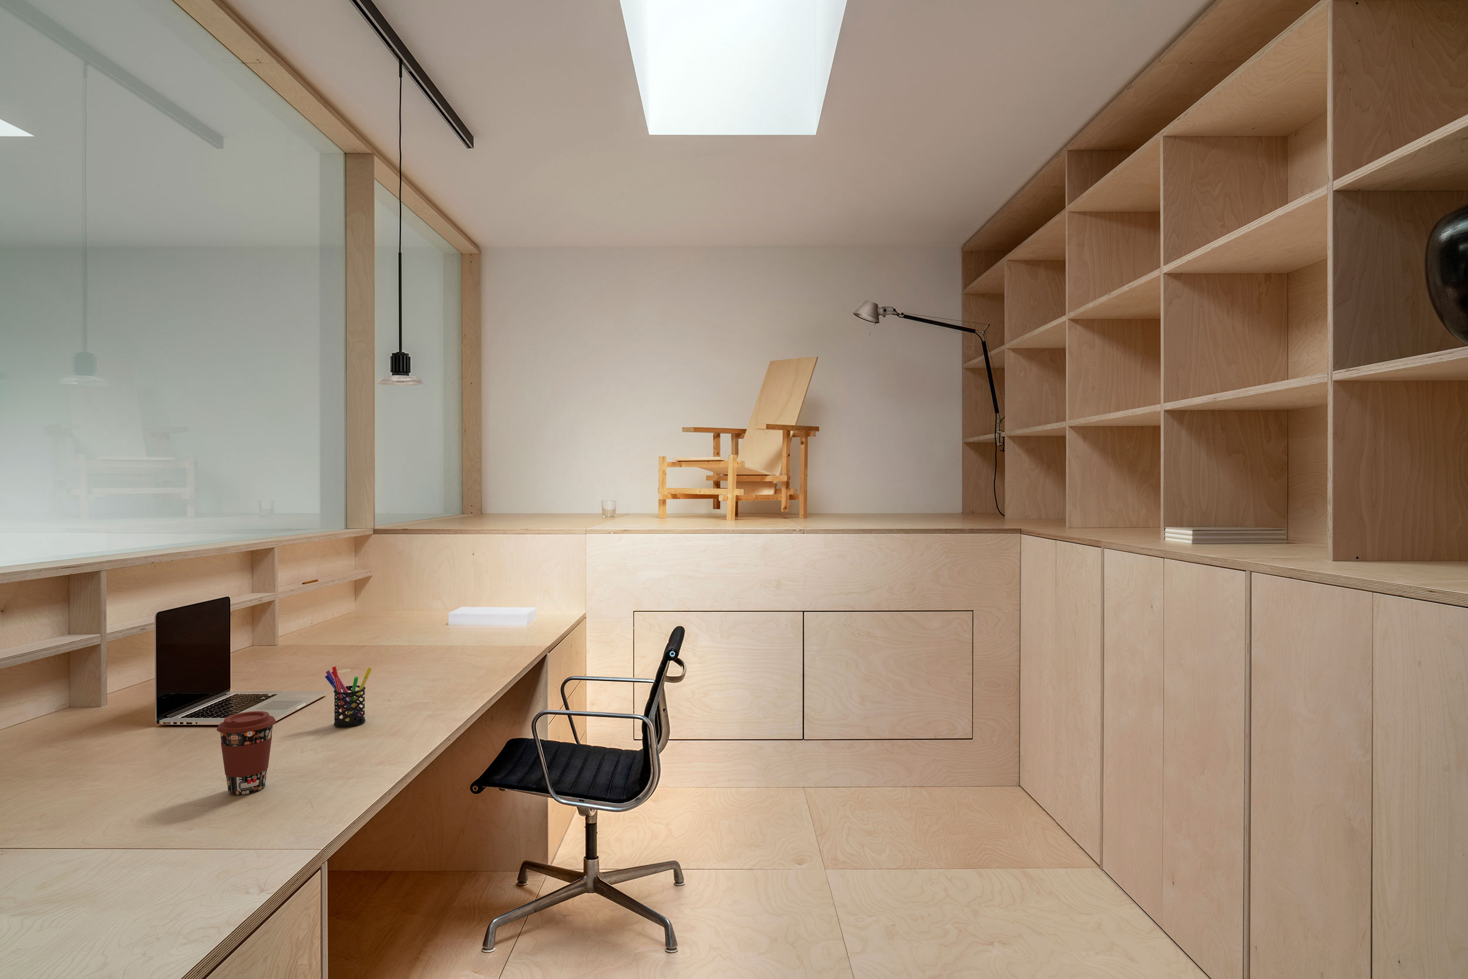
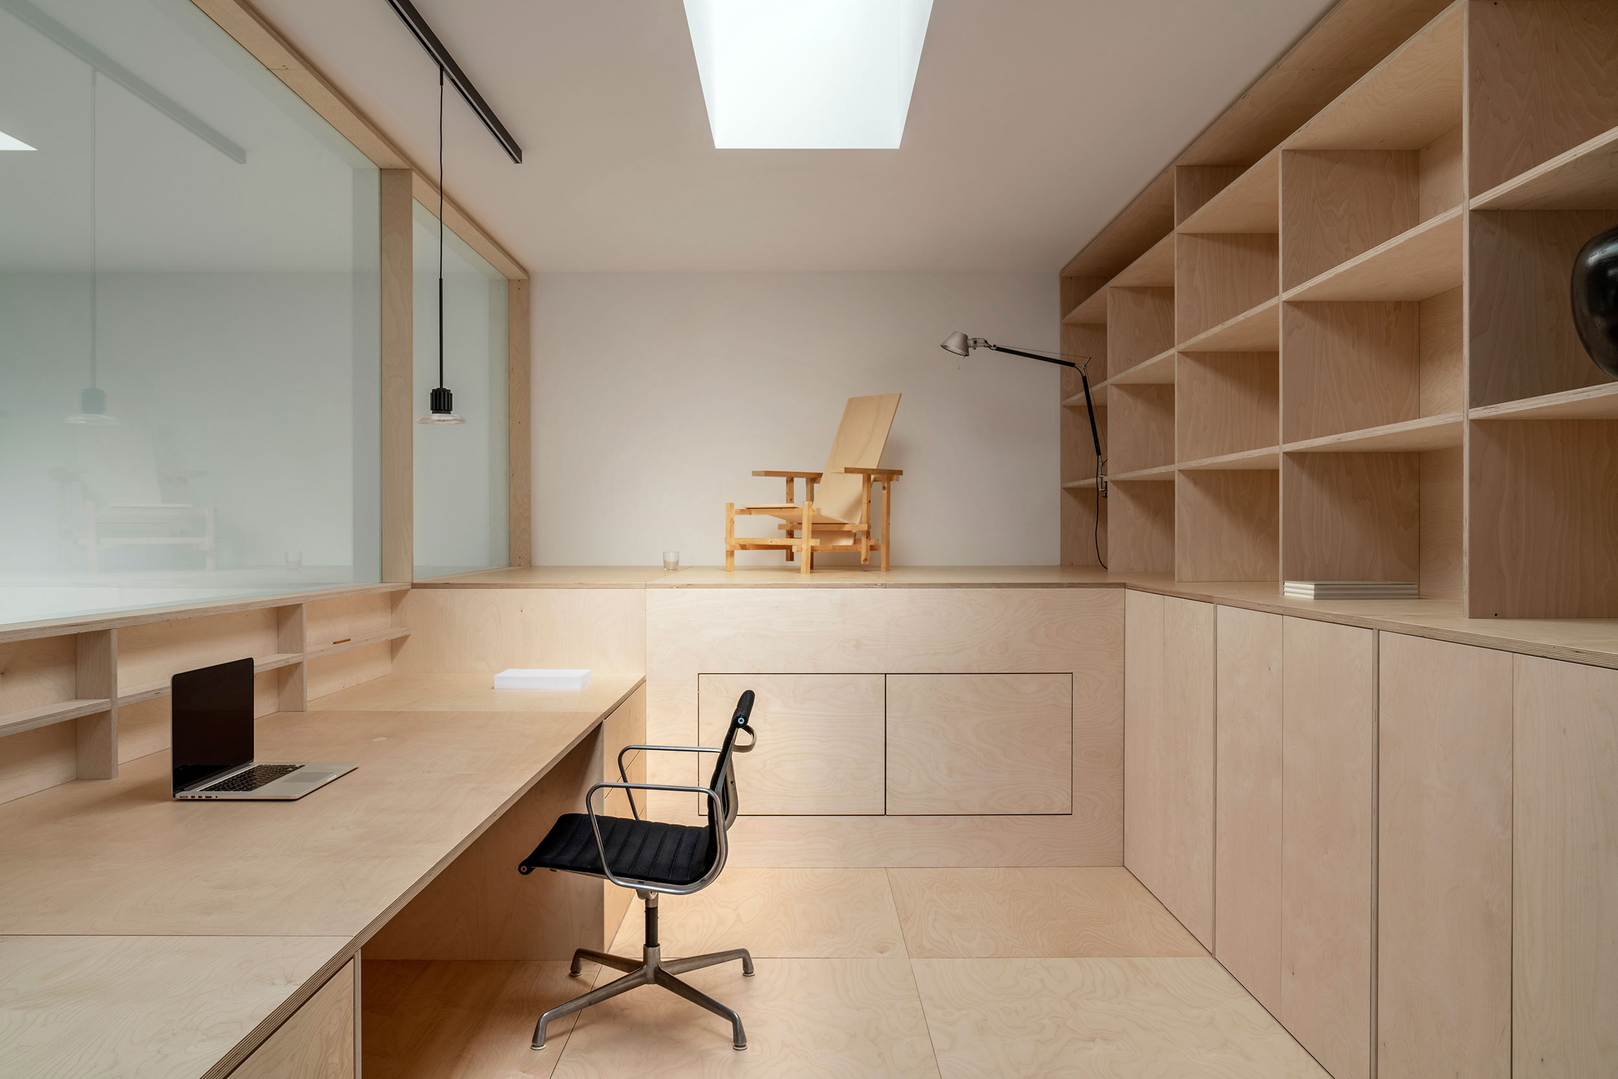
- coffee cup (247, 753)
- pen holder (349, 694)
